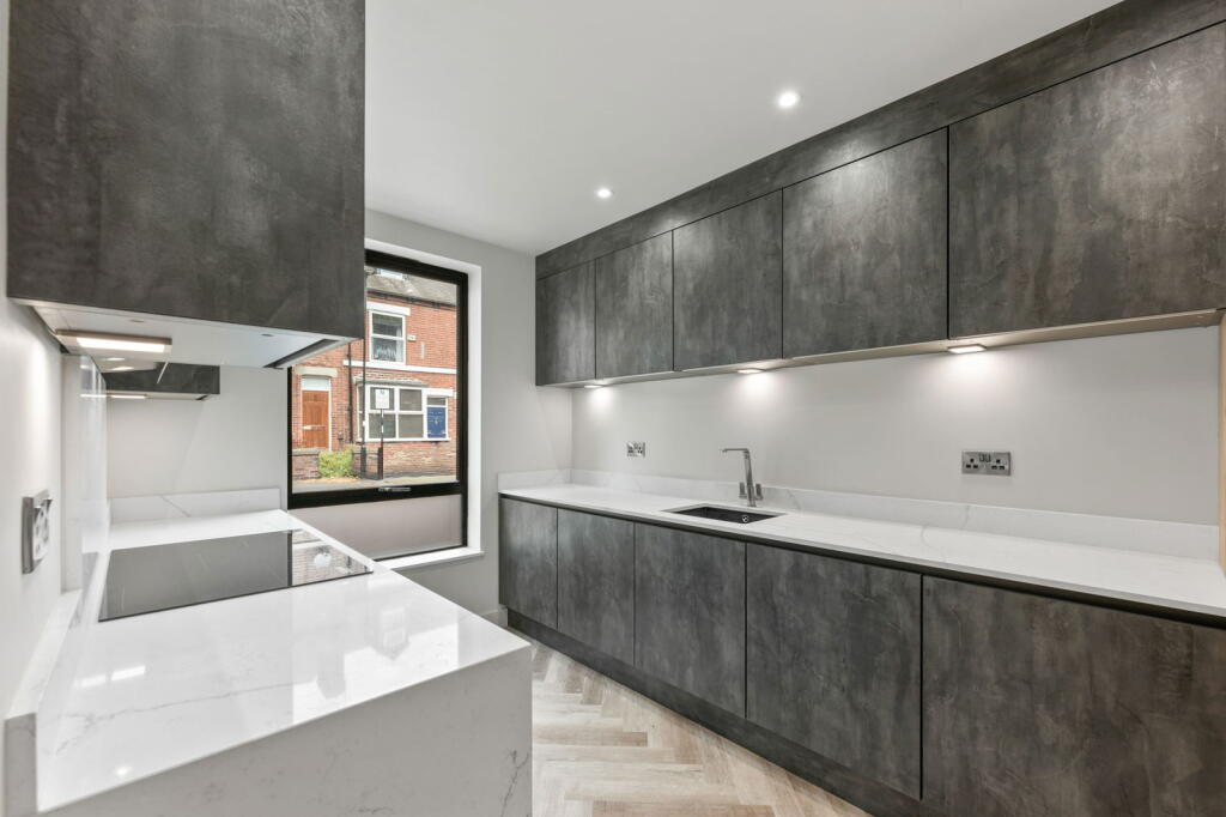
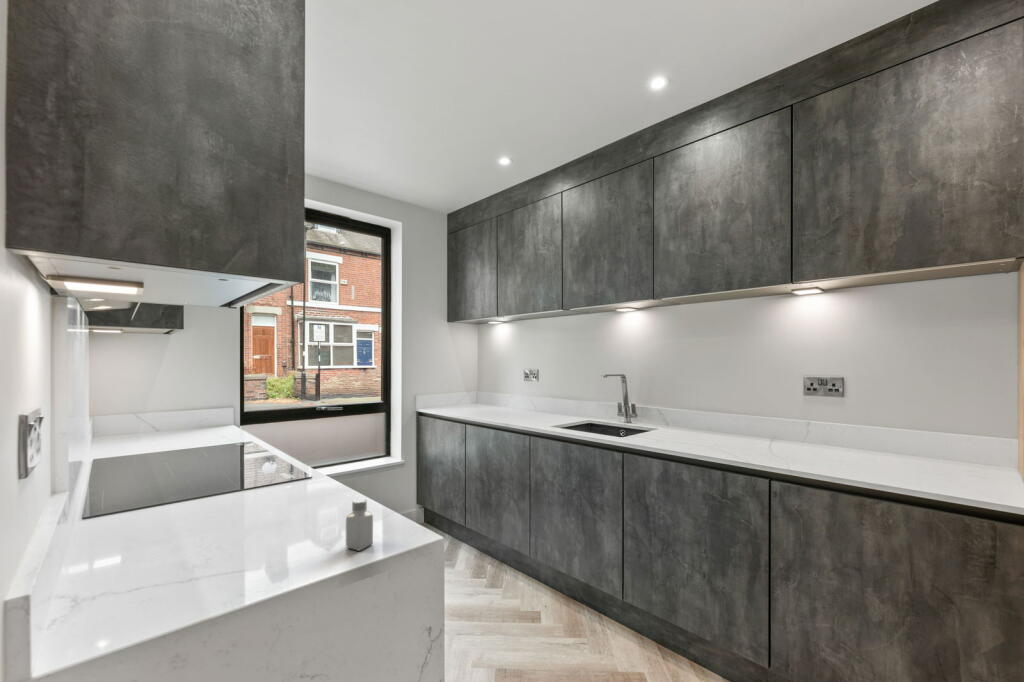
+ saltshaker (359, 522)
